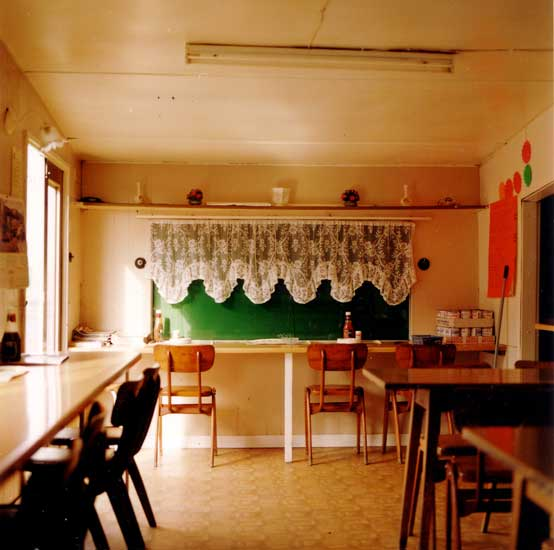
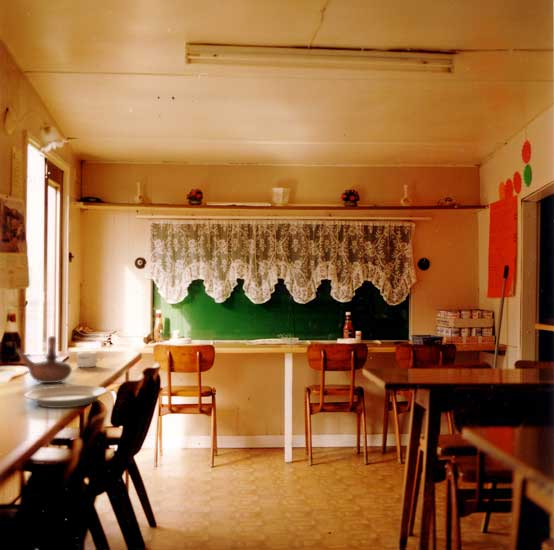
+ mug (89, 358)
+ teapot (43, 361)
+ plate (66, 397)
